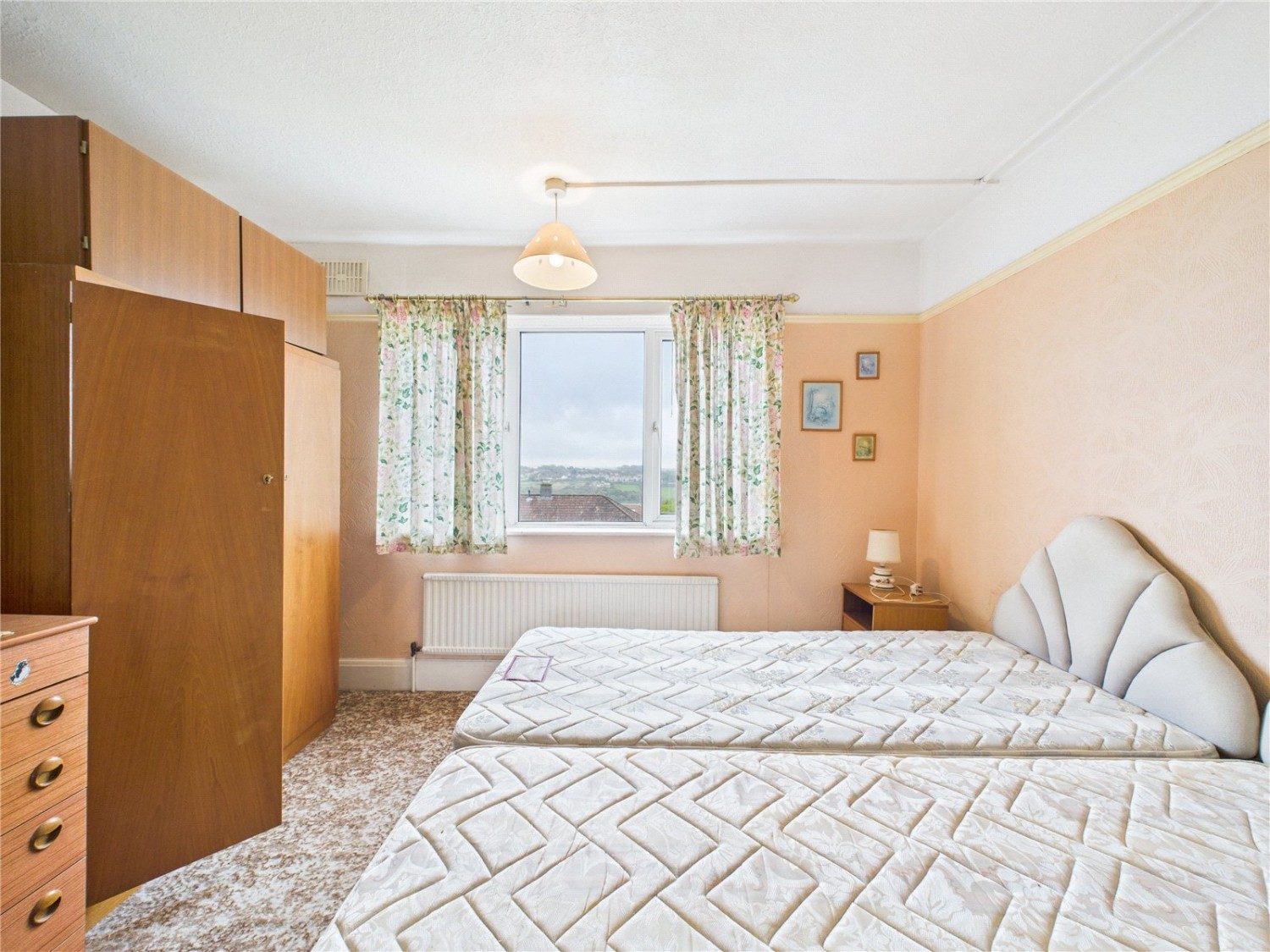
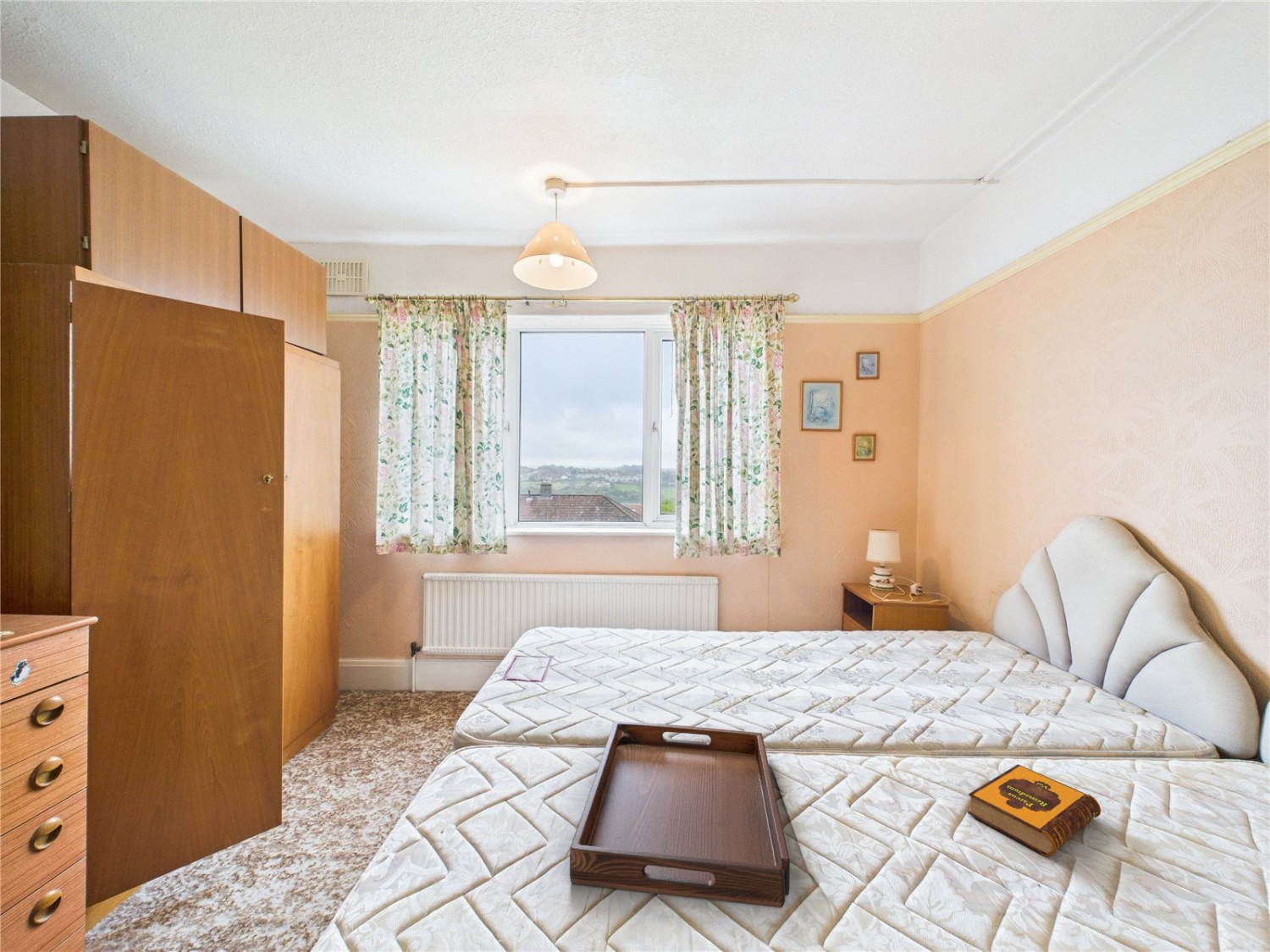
+ hardback book (1034, 807)
+ serving tray (682, 794)
